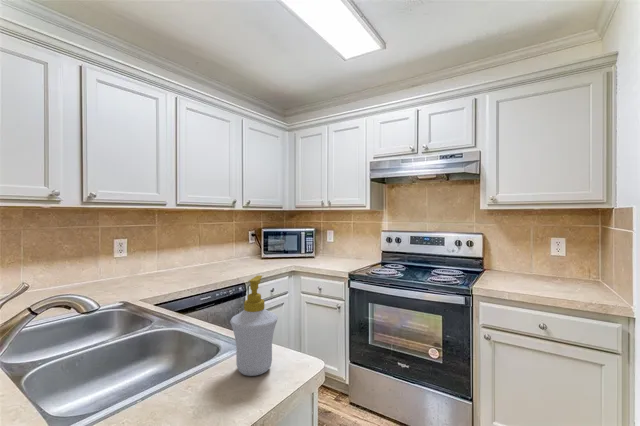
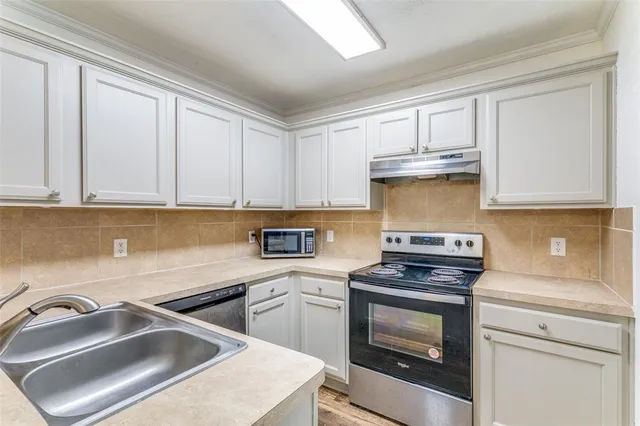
- soap bottle (254, 323)
